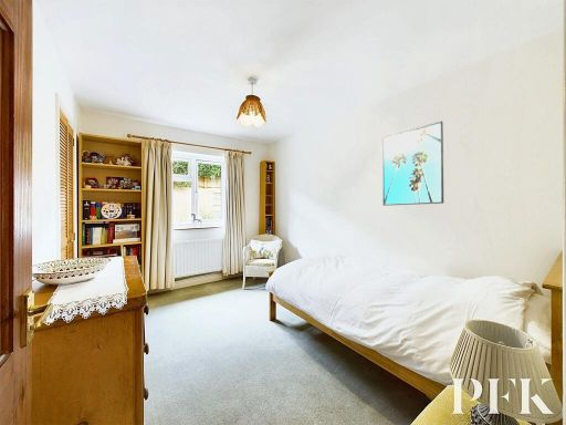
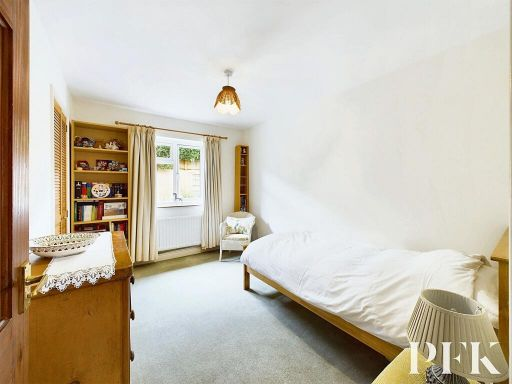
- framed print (409, 167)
